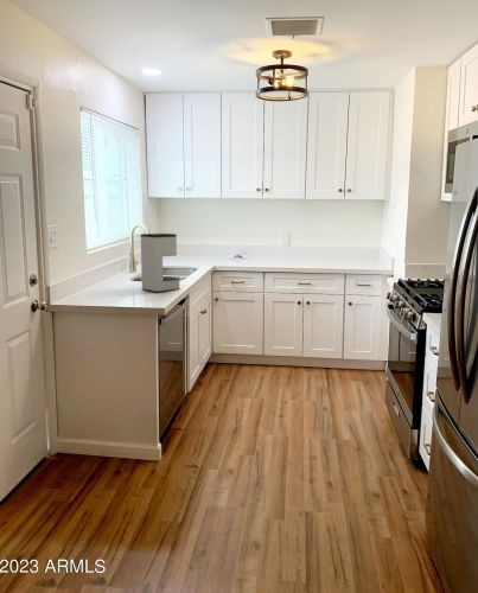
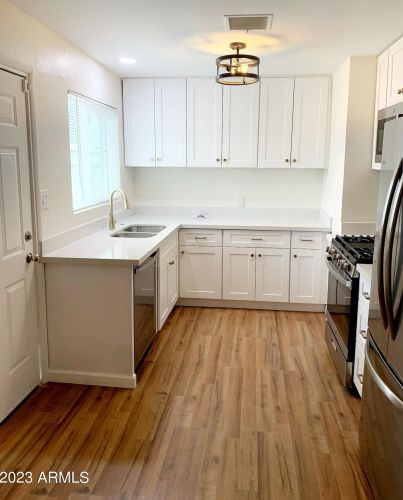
- coffee maker (160, 261)
